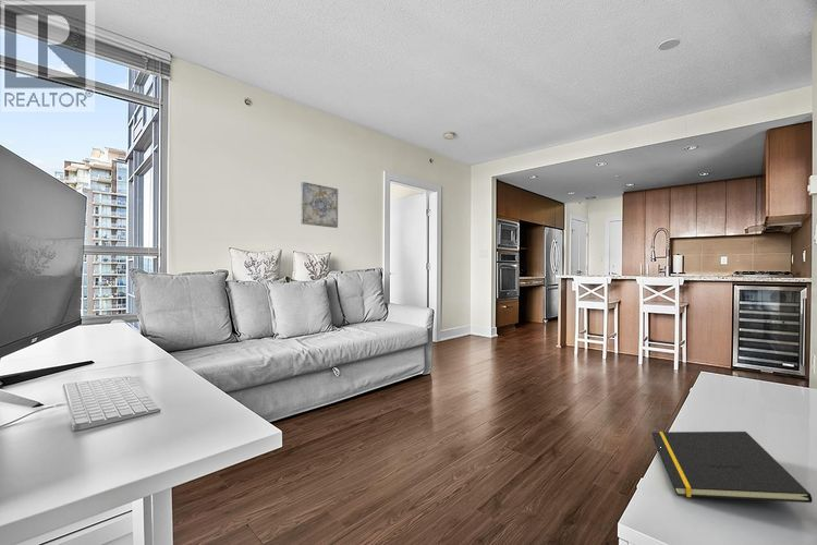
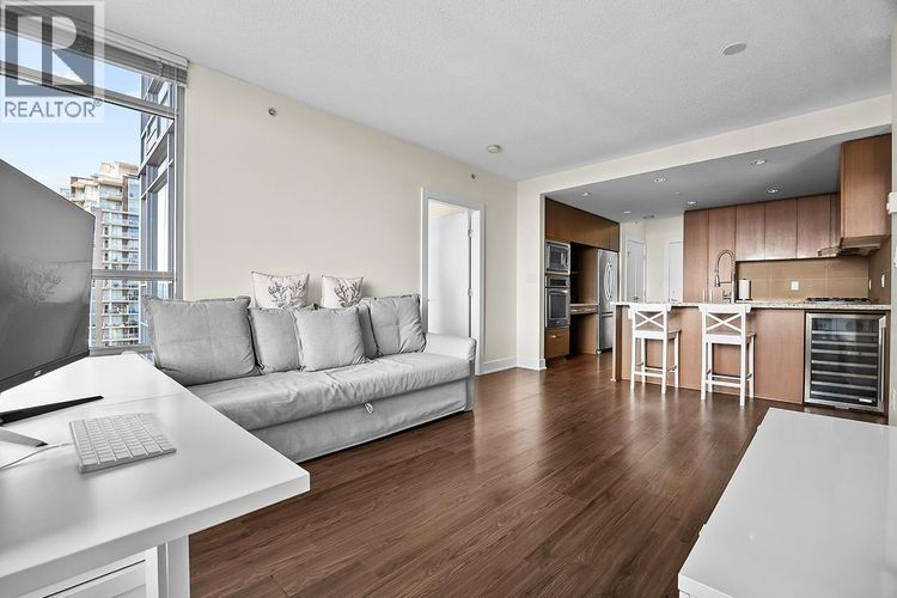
- notepad (715, 460)
- wall art (319, 205)
